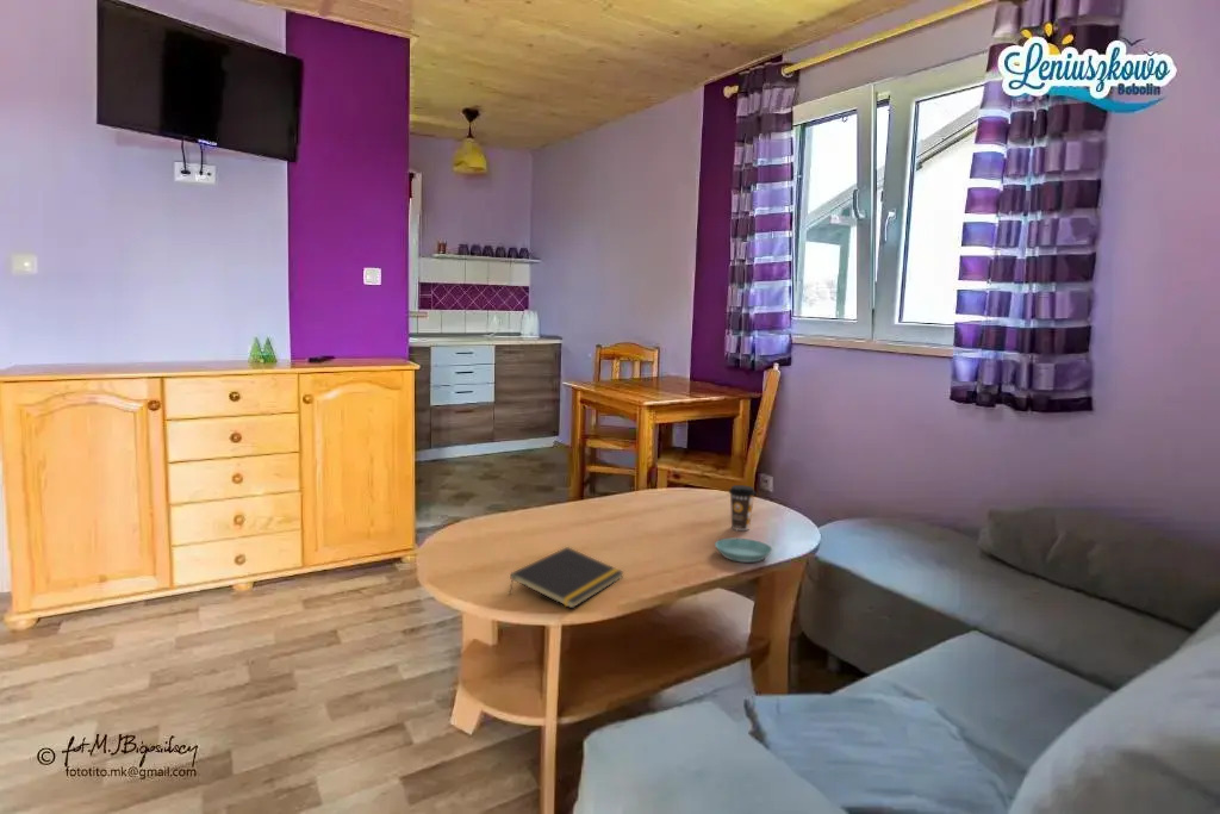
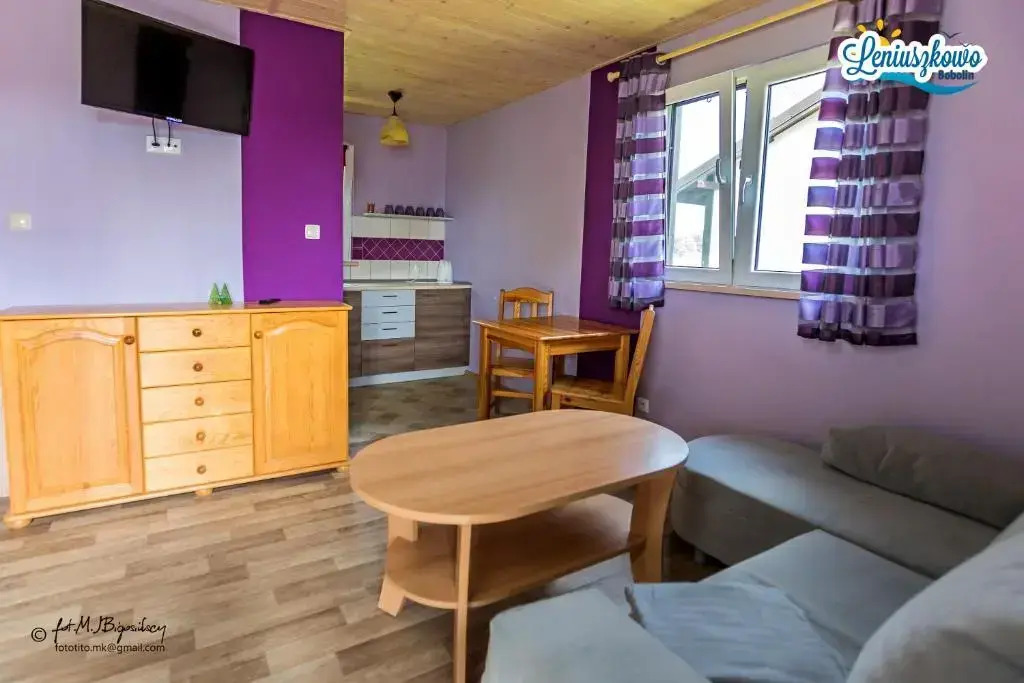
- notepad (568, 574)
- saucer (742, 551)
- coffee cup (741, 508)
